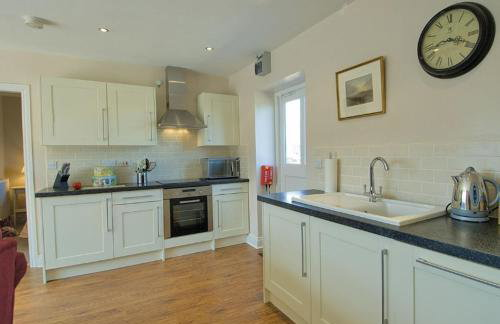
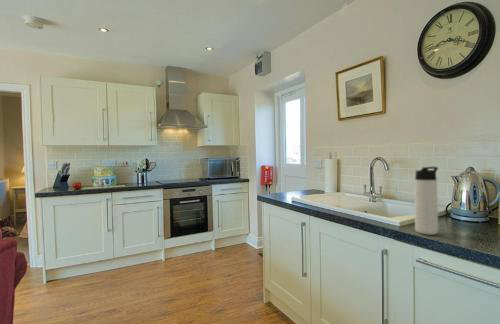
+ thermos bottle (427, 199)
